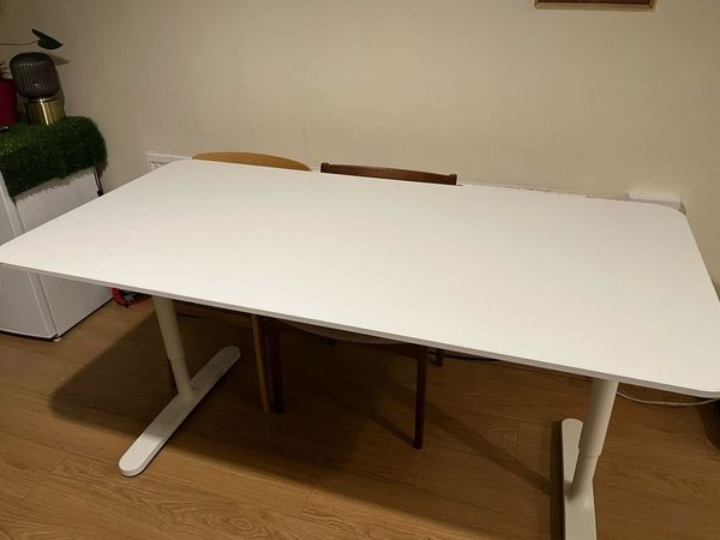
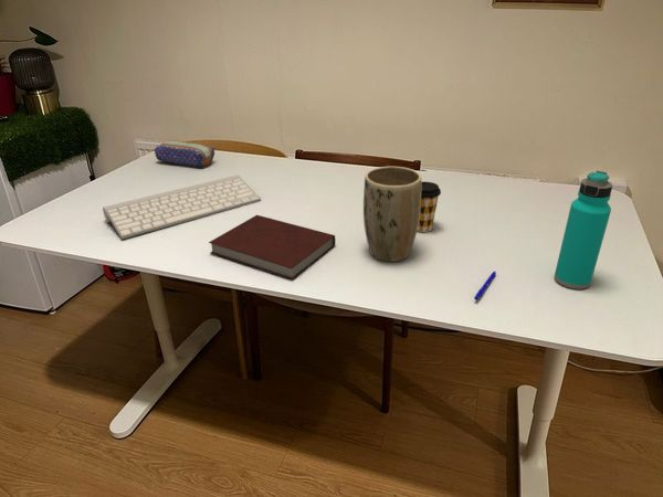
+ plant pot (391, 214)
+ coffee cup (424, 207)
+ keyboard (185, 202)
+ pencil case (185, 152)
+ notebook (273, 243)
+ water bottle (585, 229)
+ pen (486, 284)
